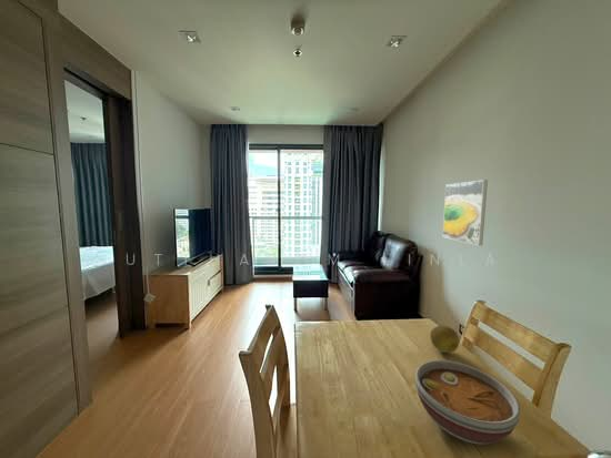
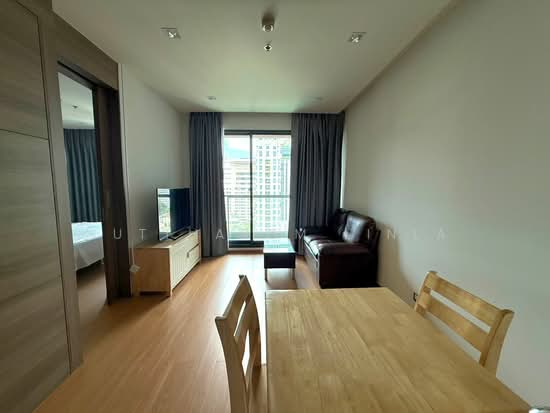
- bowl (461, 404)
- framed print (462, 212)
- fruit (444, 338)
